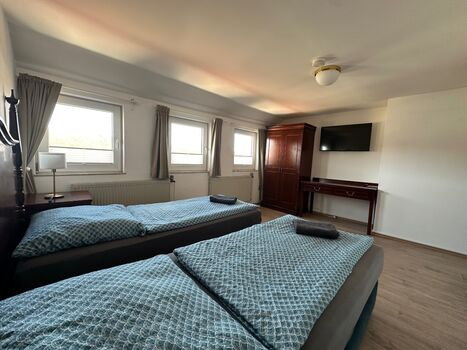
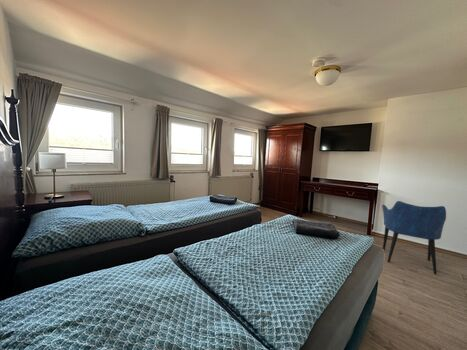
+ armchair (412, 231)
